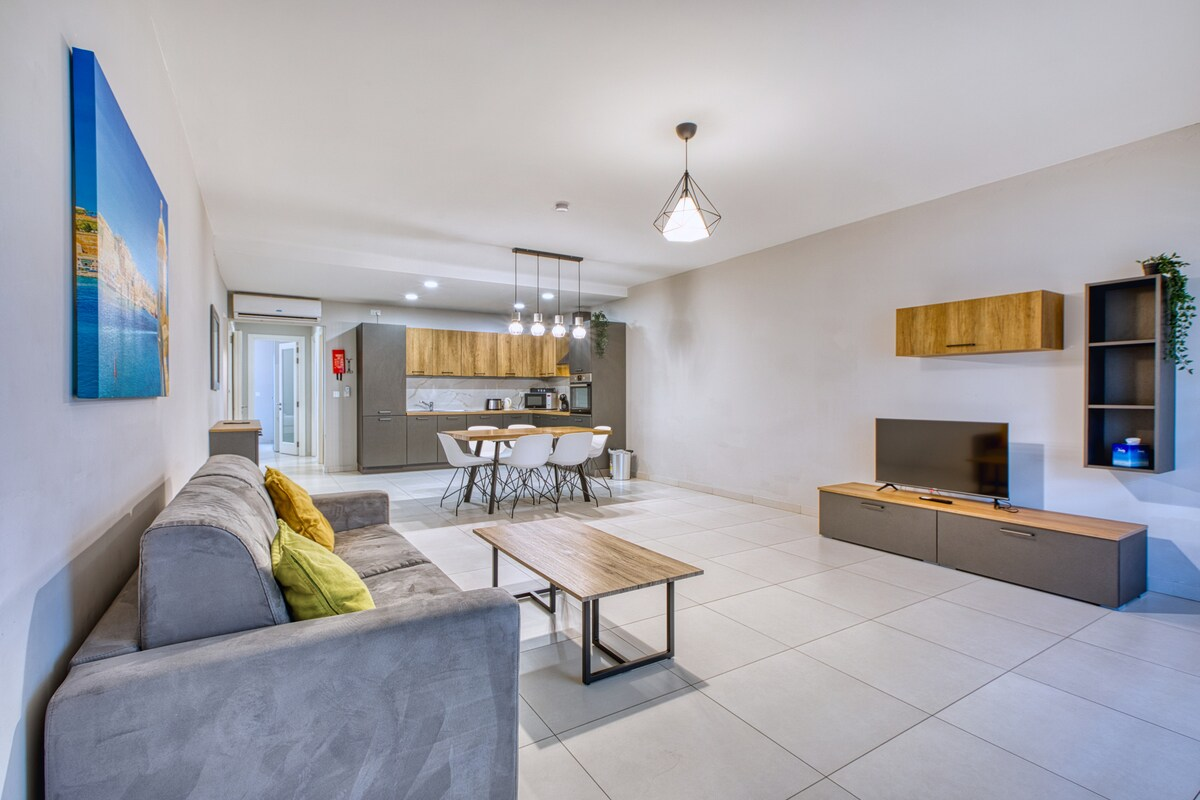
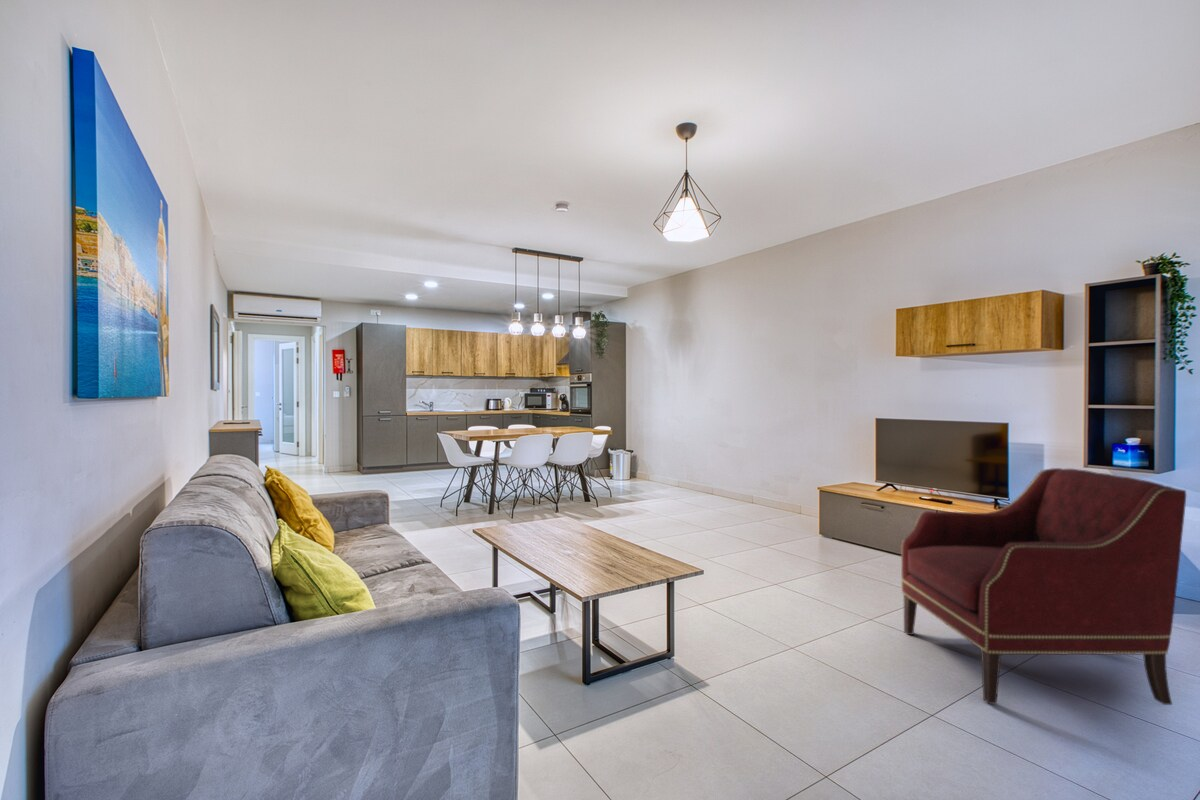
+ armchair (1025, 569)
